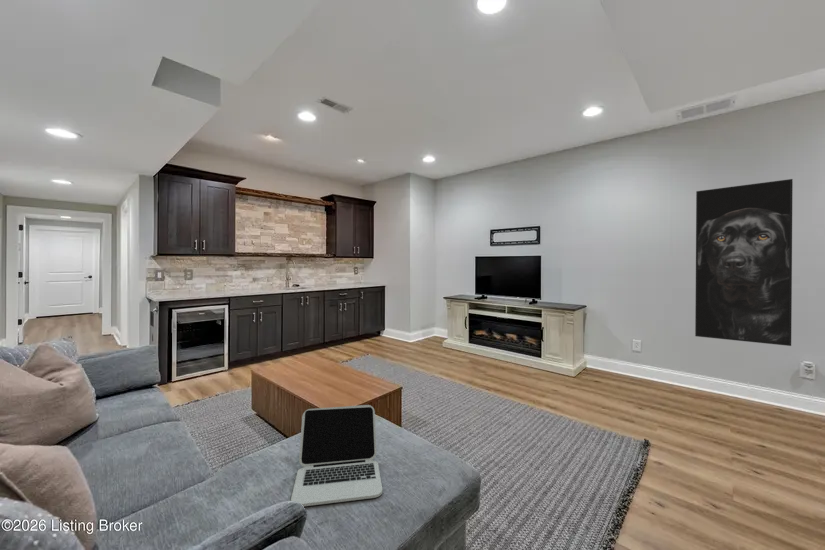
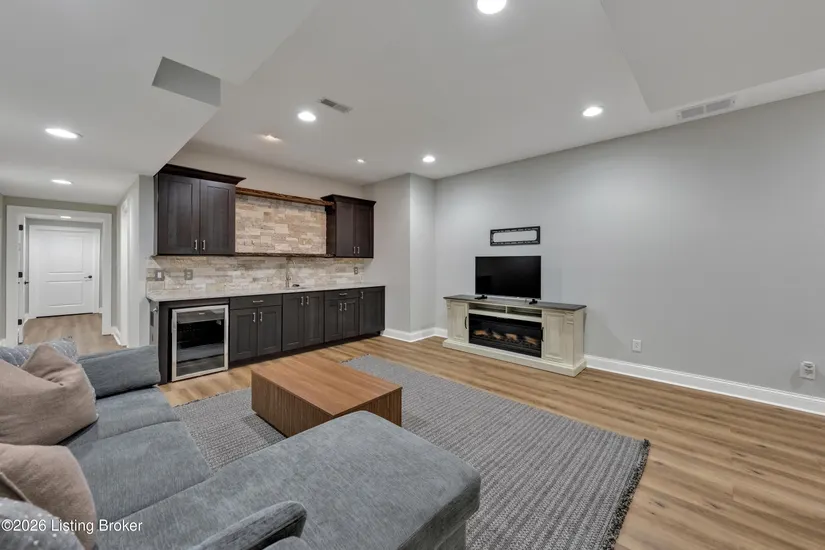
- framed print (740, 263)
- laptop (338, 448)
